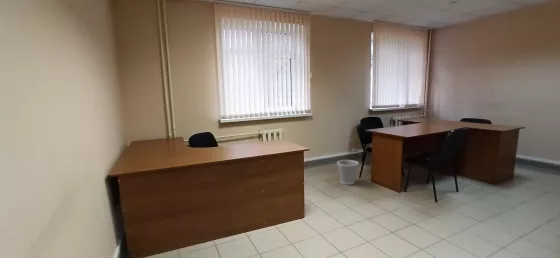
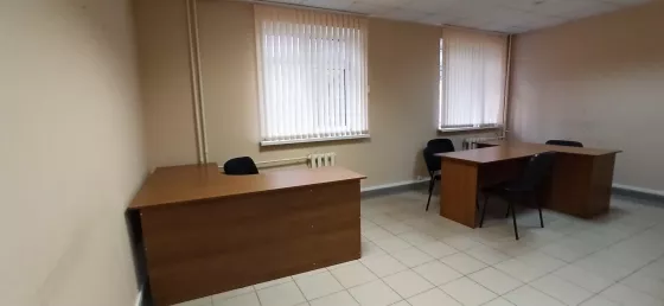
- wastebasket (347, 172)
